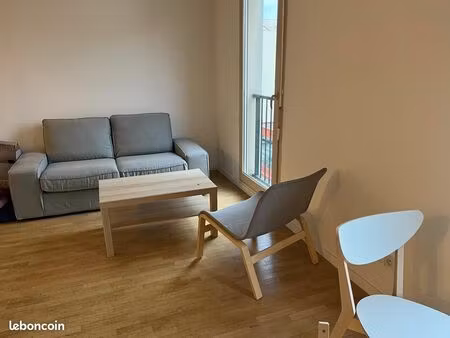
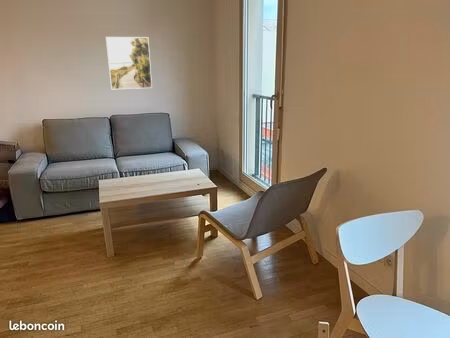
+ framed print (129, 63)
